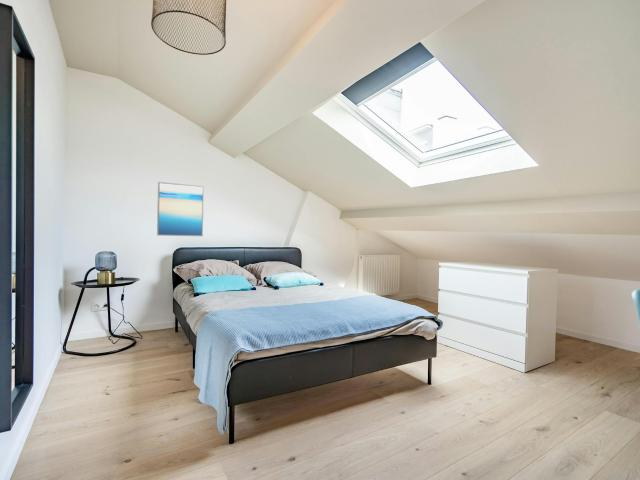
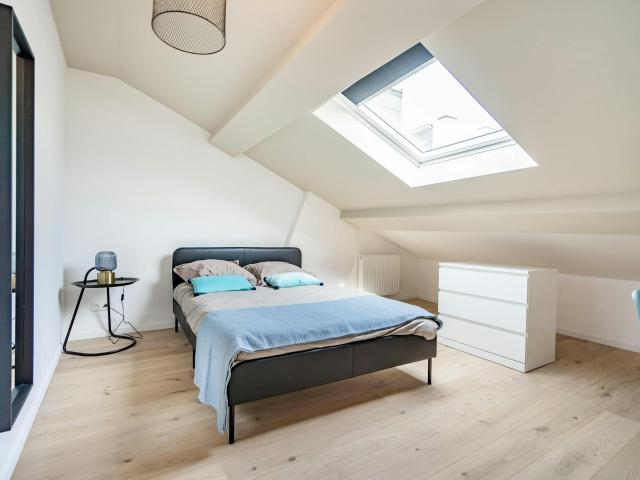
- wall art (181, 210)
